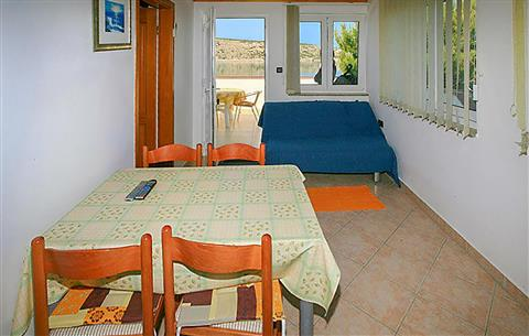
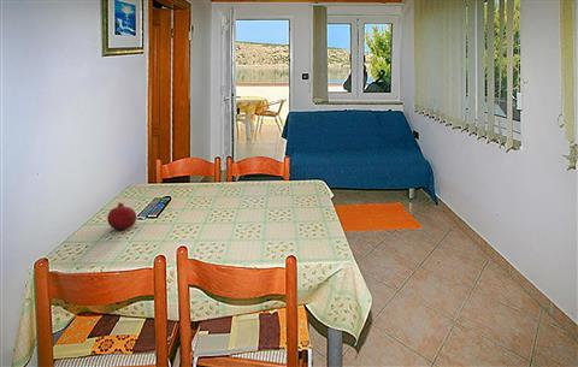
+ fruit (122, 215)
